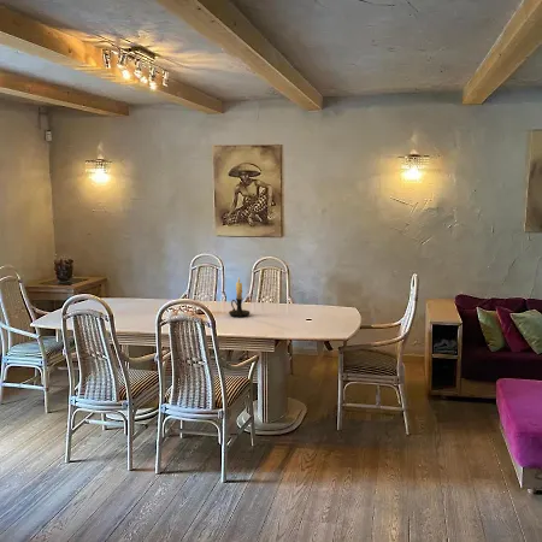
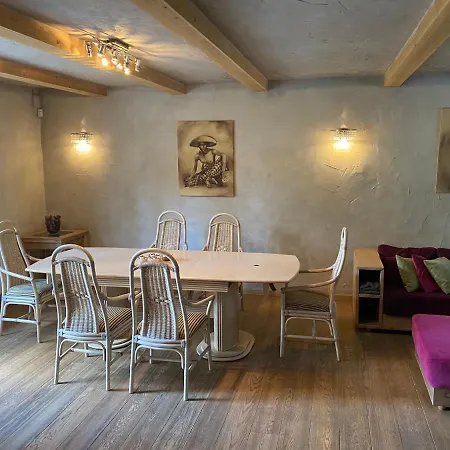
- candle holder (237, 295)
